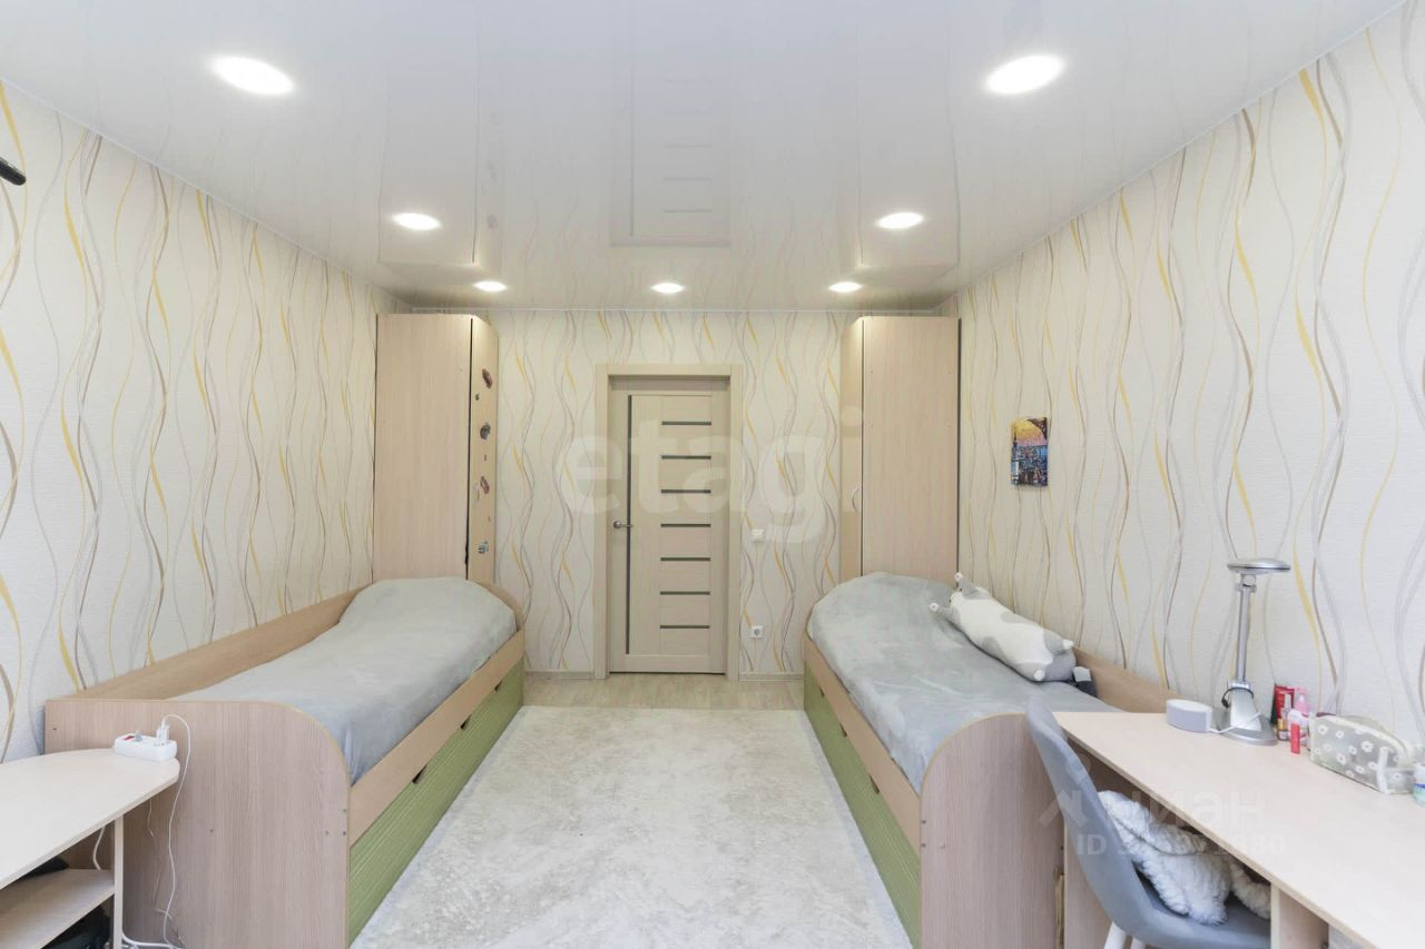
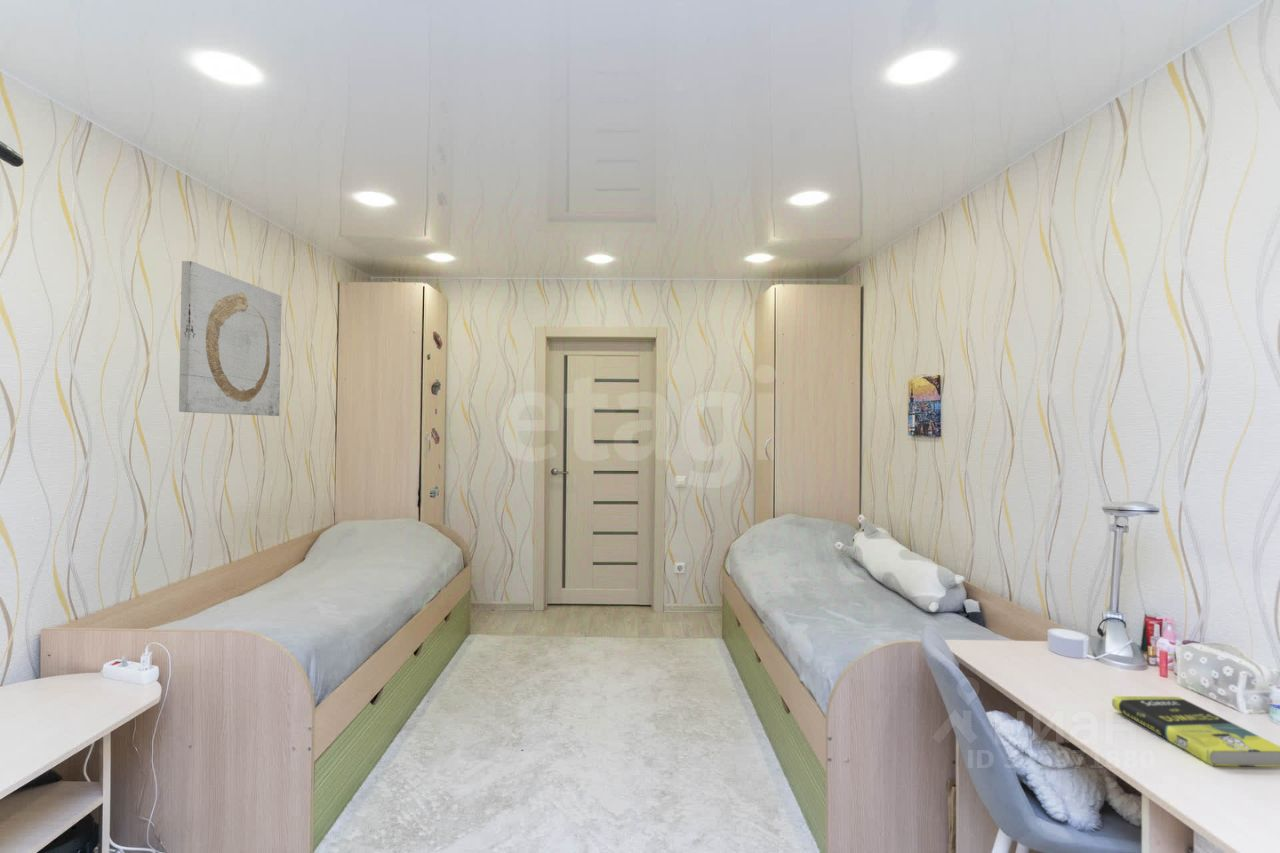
+ wall art (235, 347)
+ book (1192, 728)
